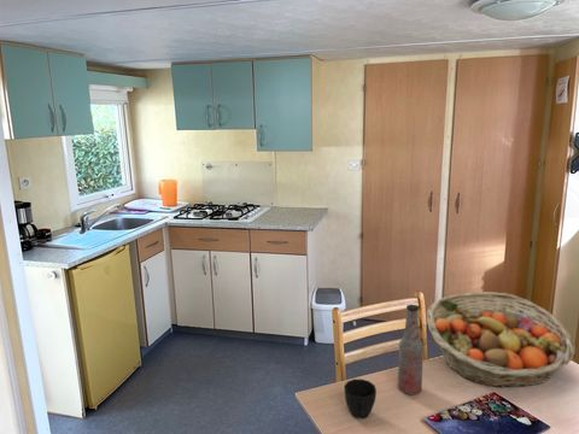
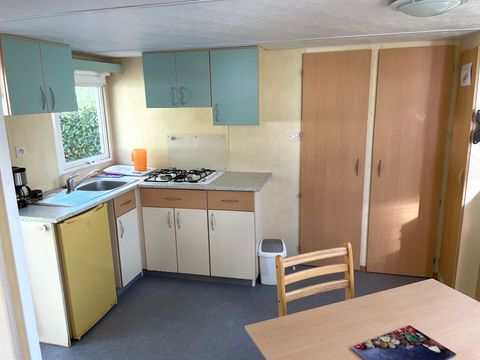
- bottle (410, 348)
- cup (358, 401)
- fruit basket (496, 336)
